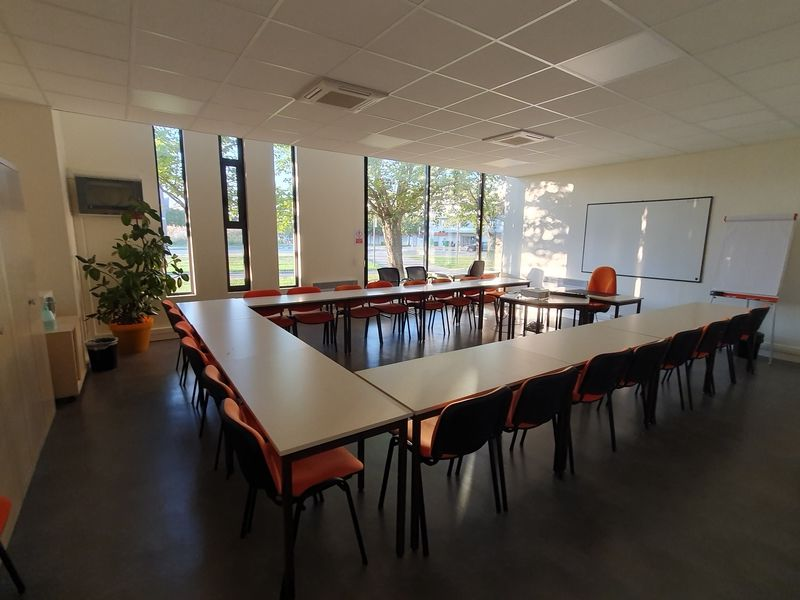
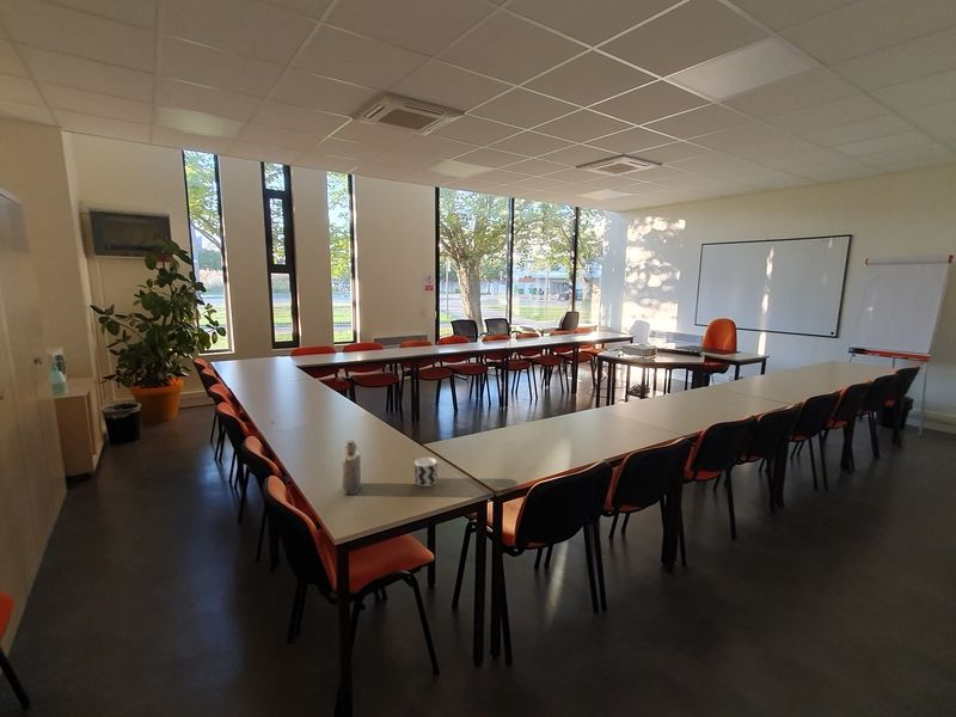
+ cup (429, 471)
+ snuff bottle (350, 465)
